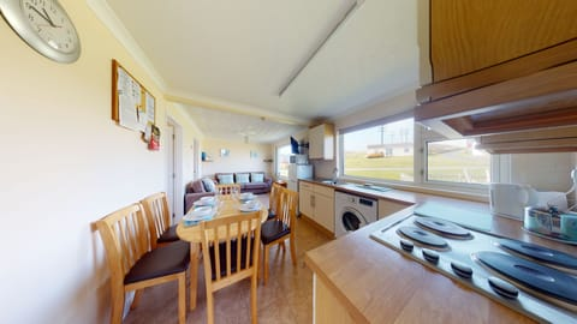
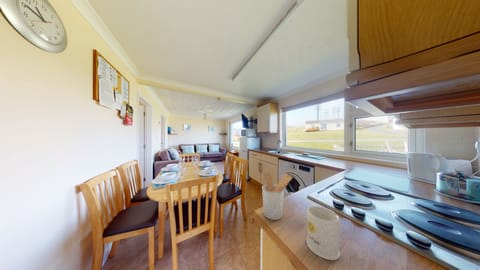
+ utensil holder (277, 193)
+ mug (318, 226)
